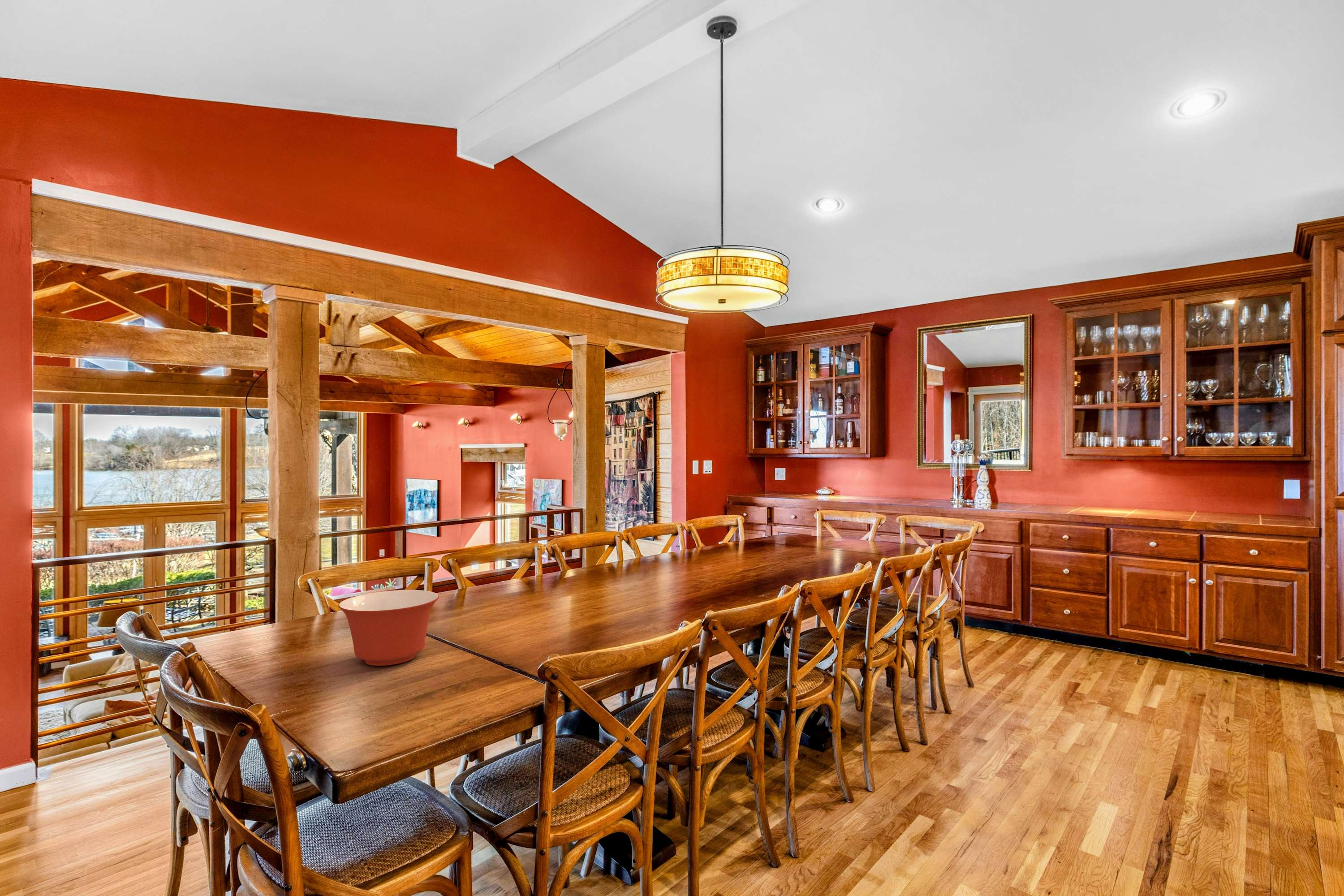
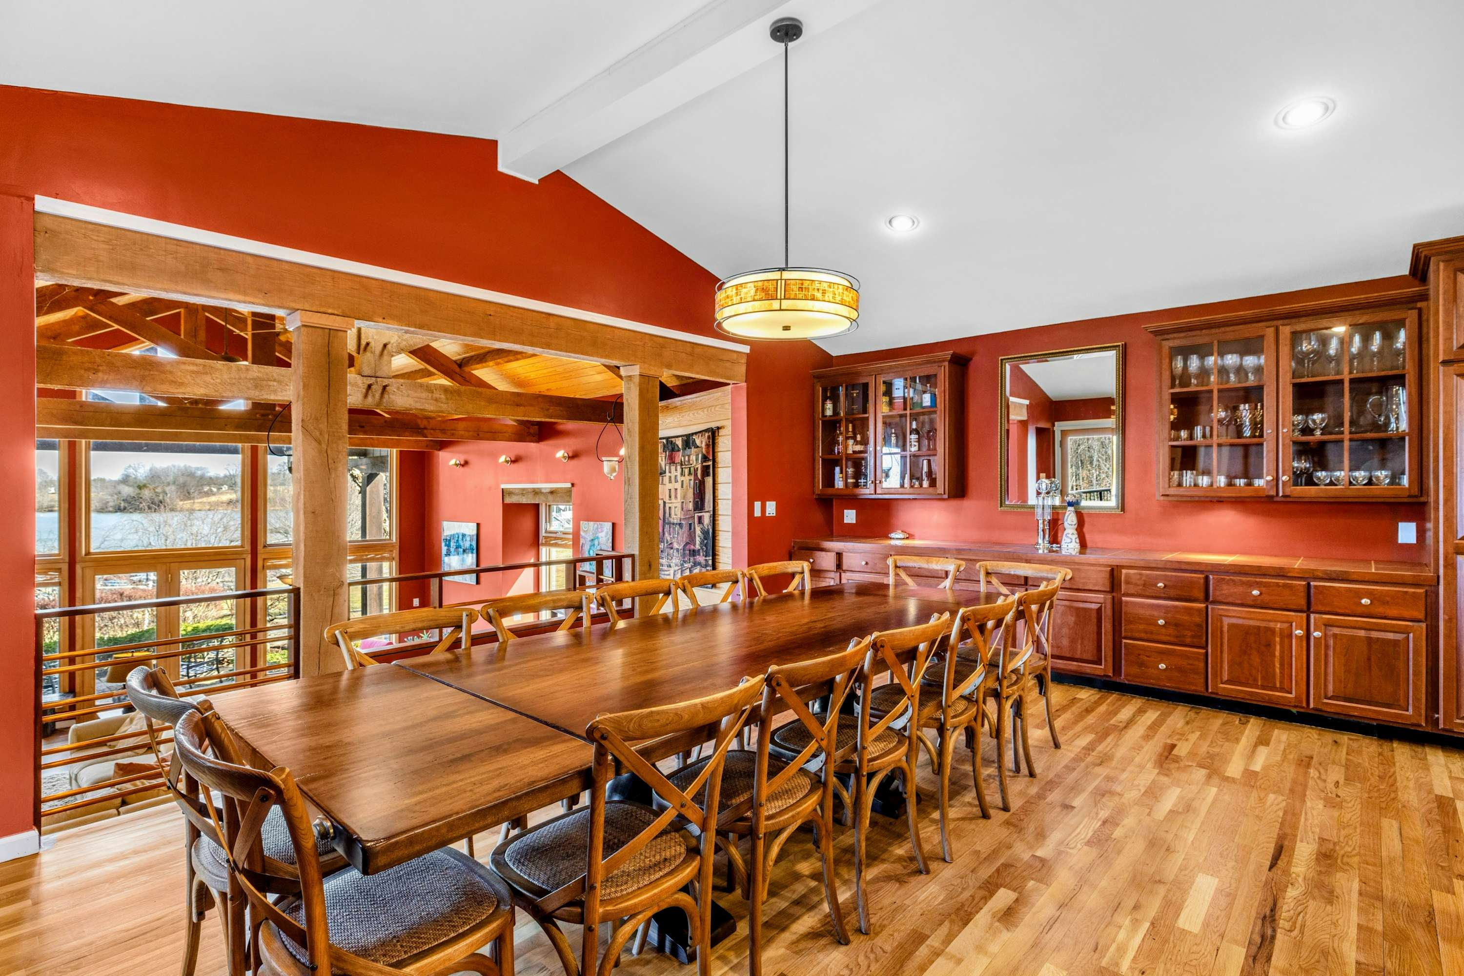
- mixing bowl (390, 629)
